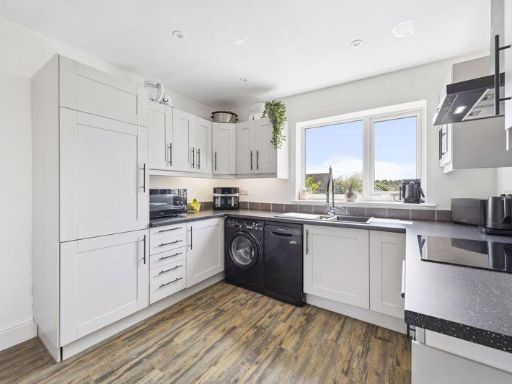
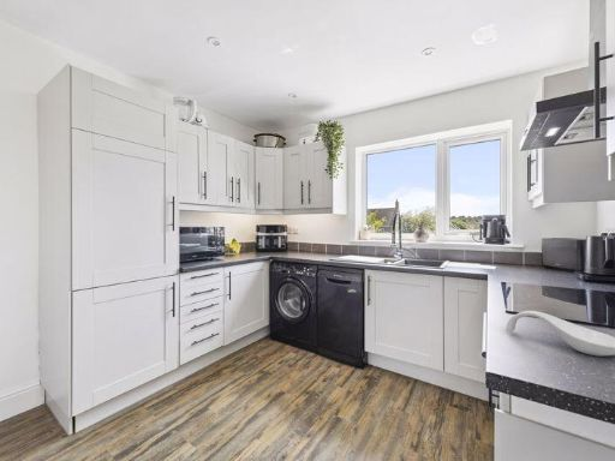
+ spoon rest (560, 330)
